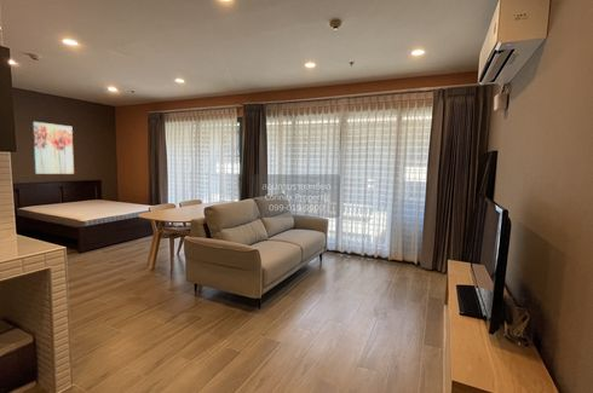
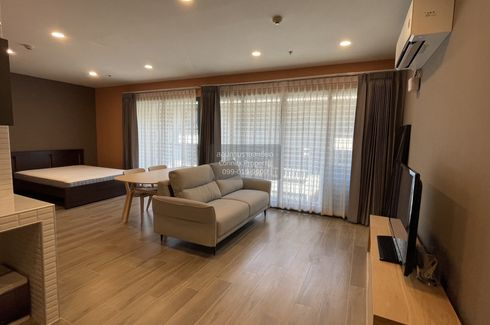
- wall art (53, 149)
